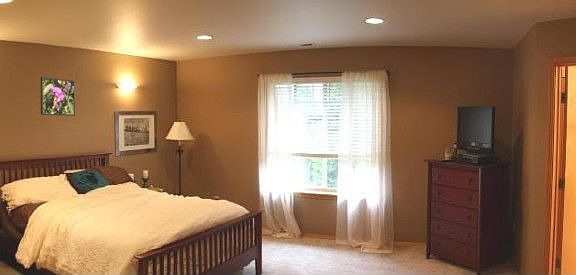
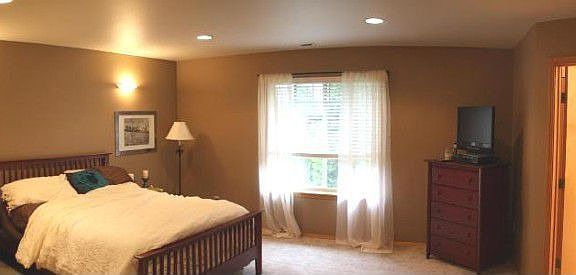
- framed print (58, 97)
